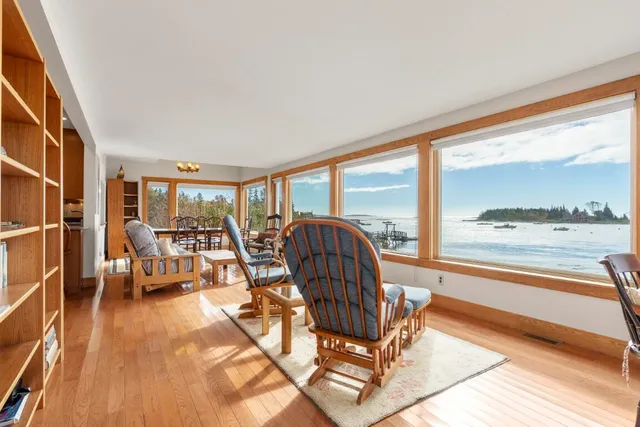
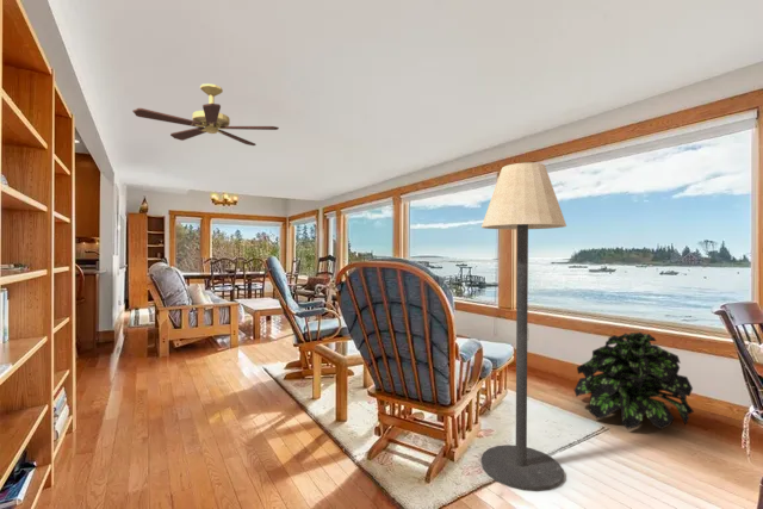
+ floor lamp (521, 317)
+ potted plant (631, 372)
+ ceiling fan (210, 107)
